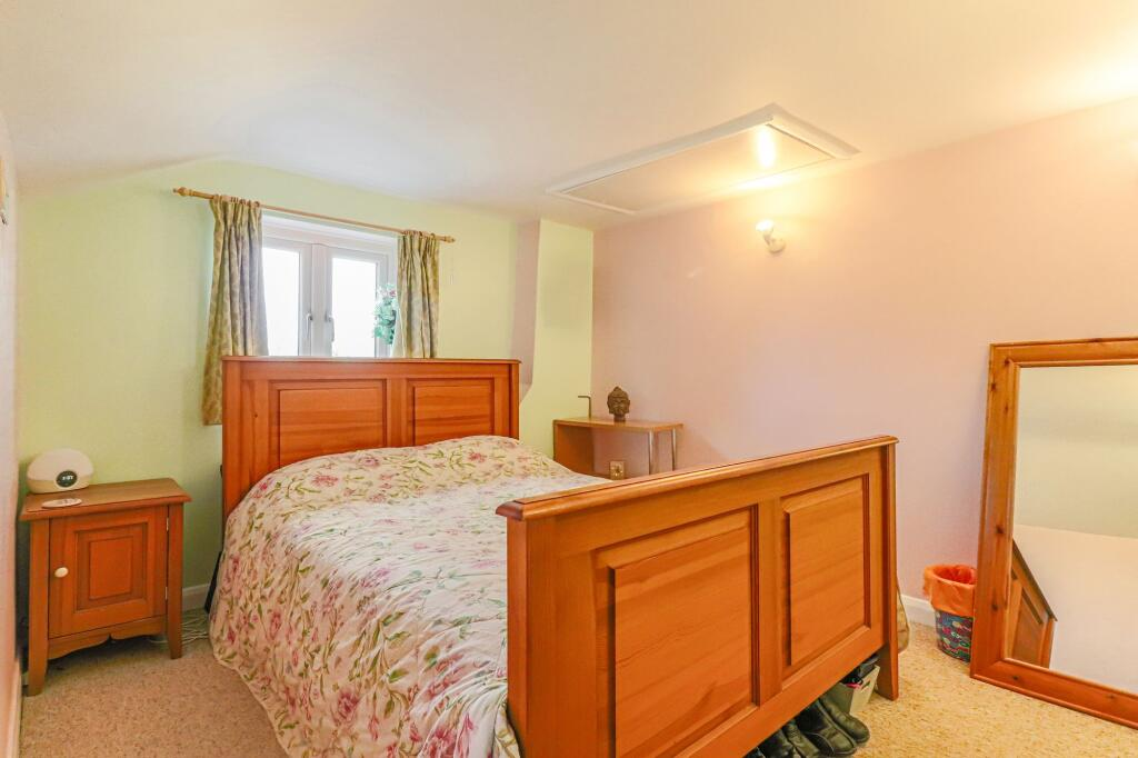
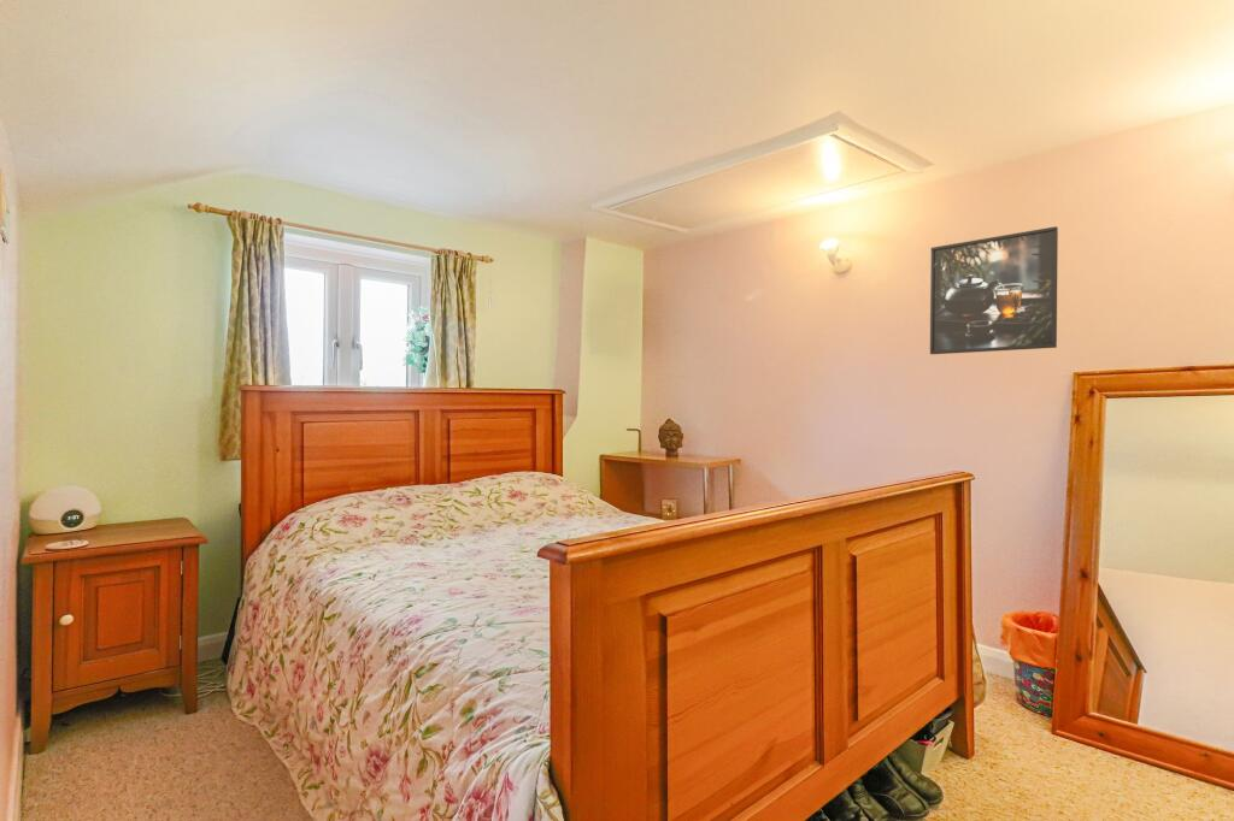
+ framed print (989, 294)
